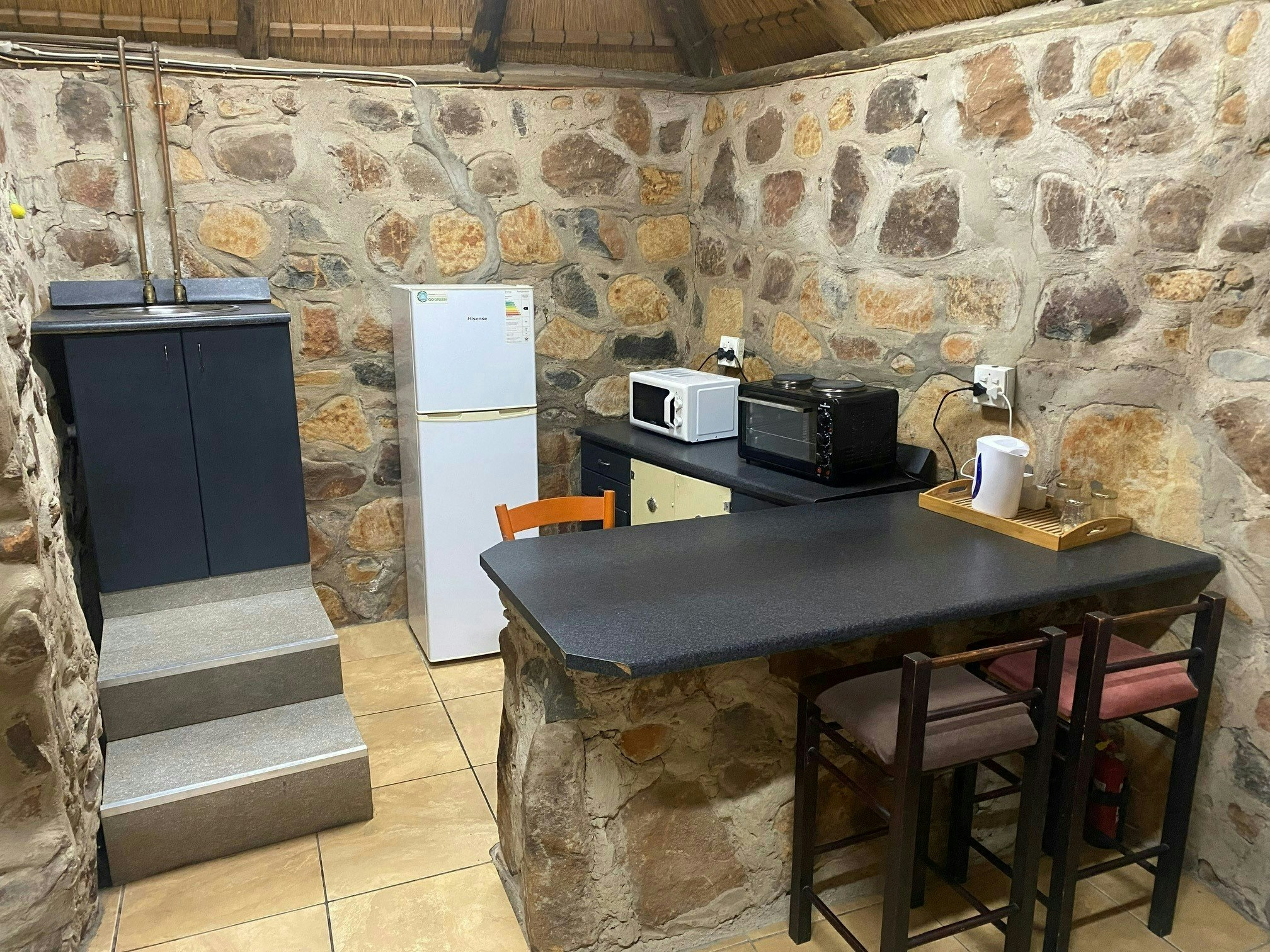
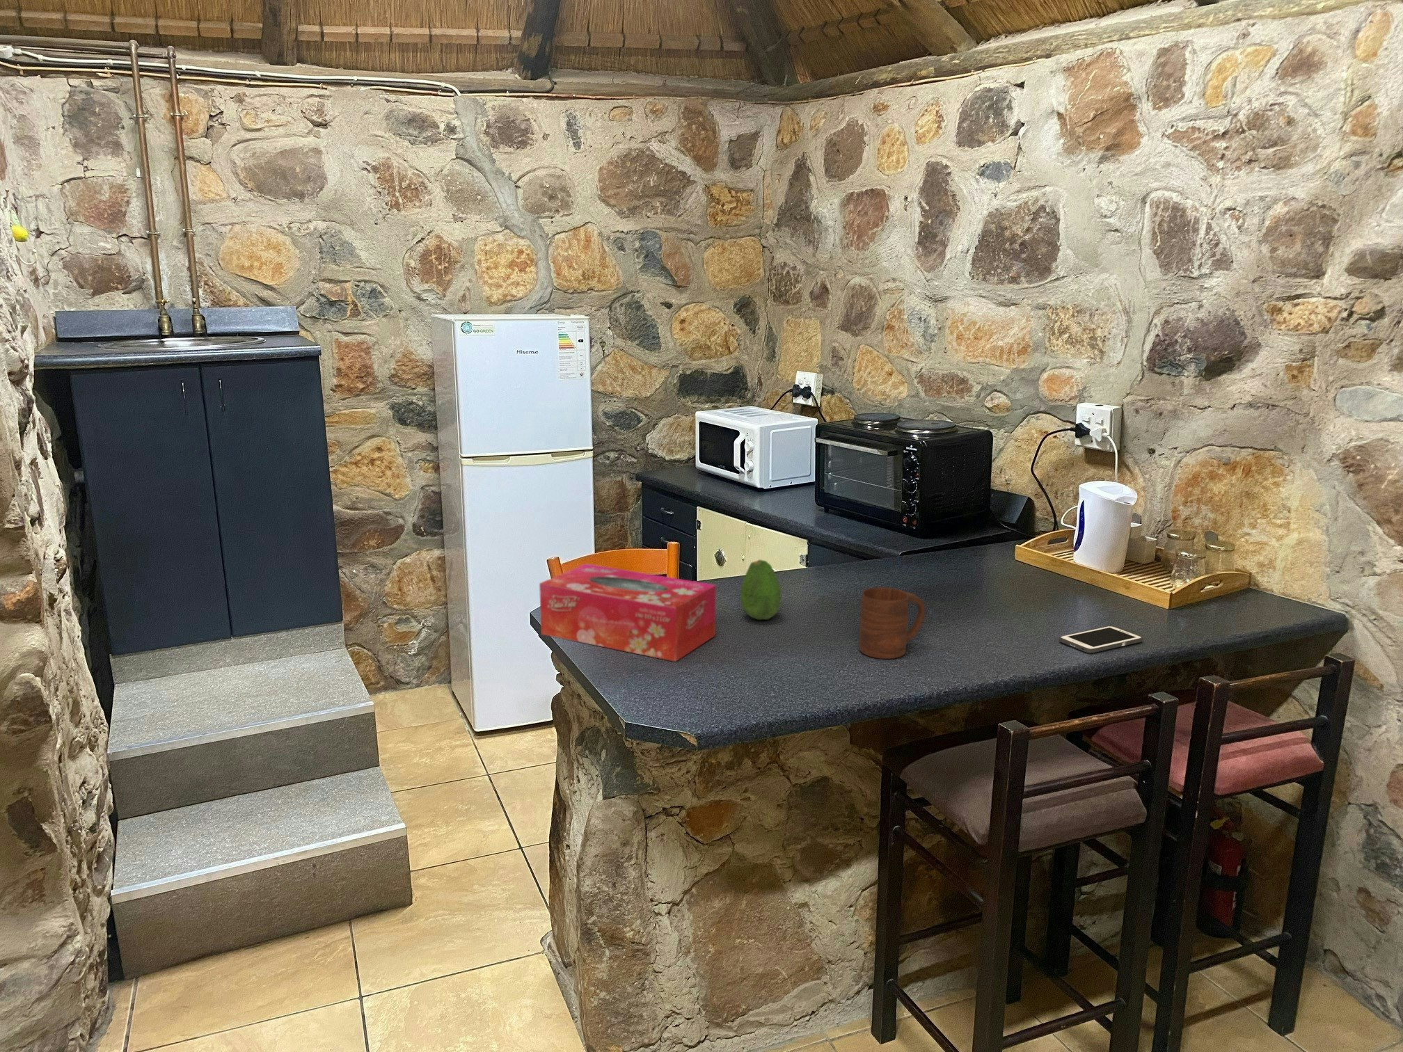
+ cup (888, 621)
+ cell phone (1101, 639)
+ tissue box (627, 610)
+ fruit (761, 589)
